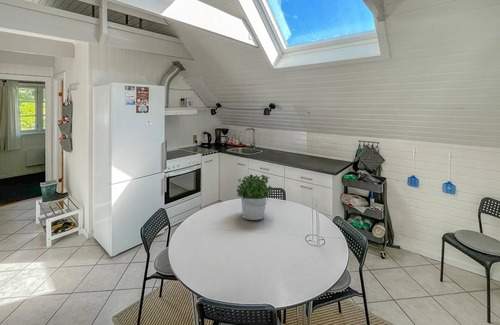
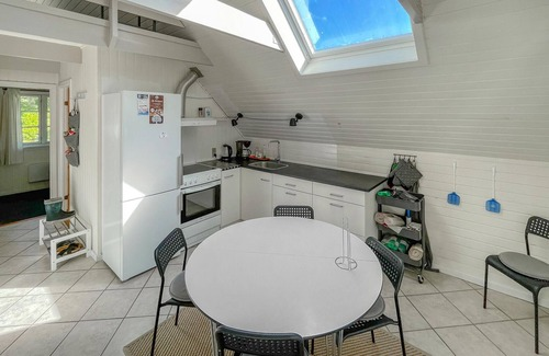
- potted plant (255, 195)
